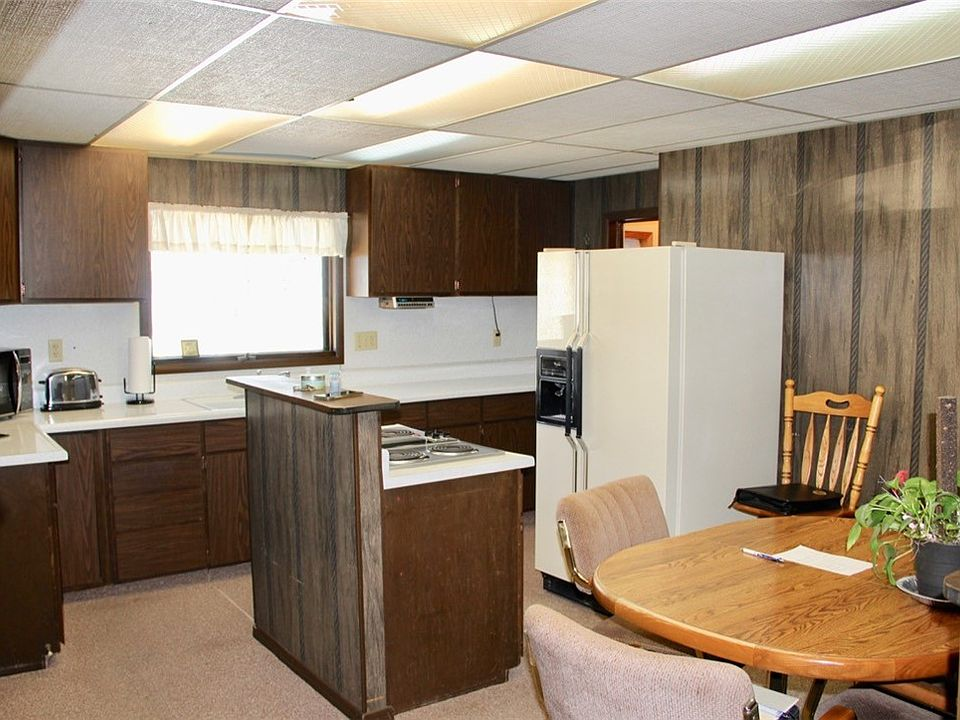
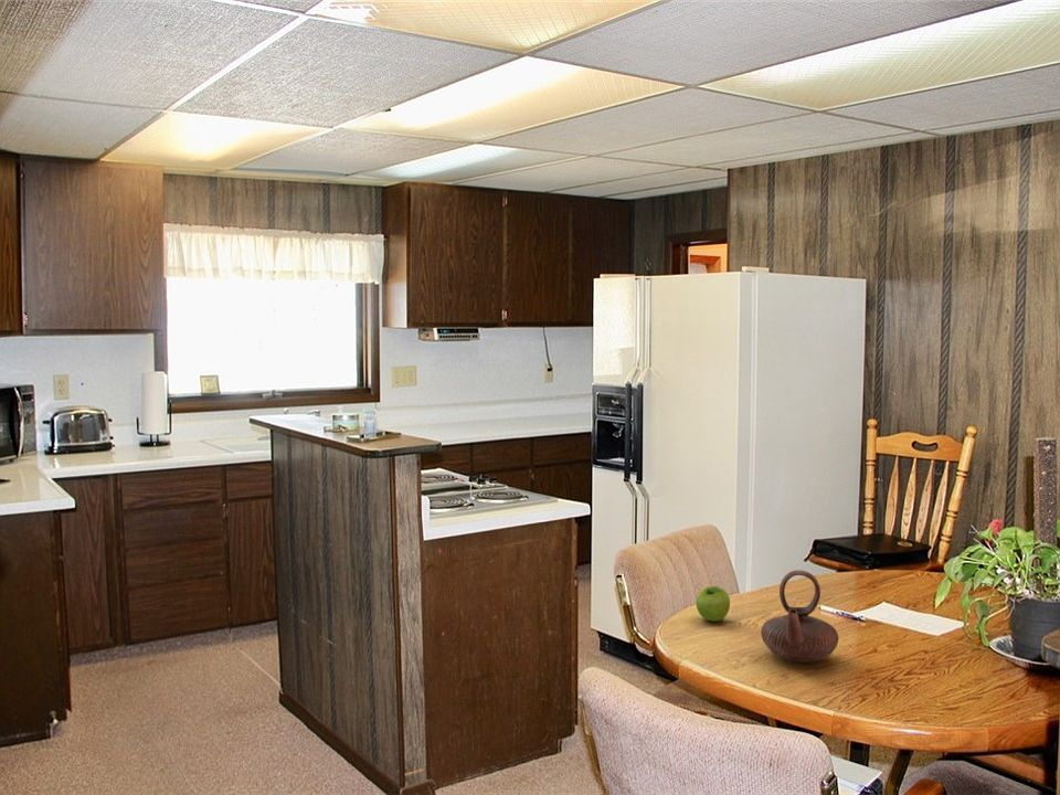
+ teapot (799, 617)
+ fruit (712, 603)
